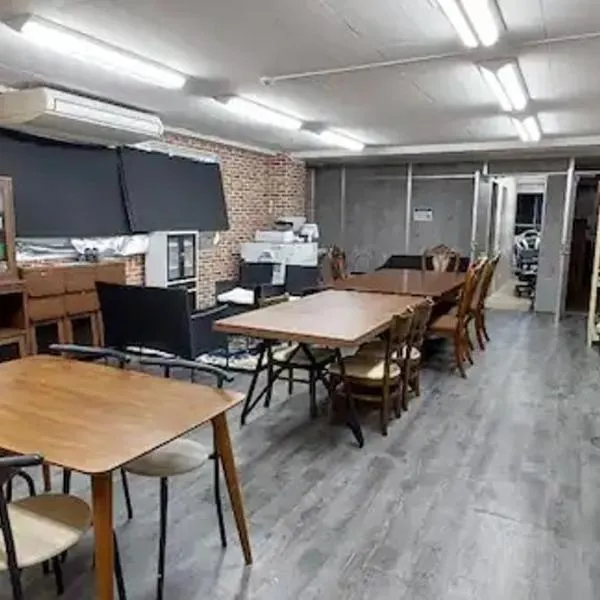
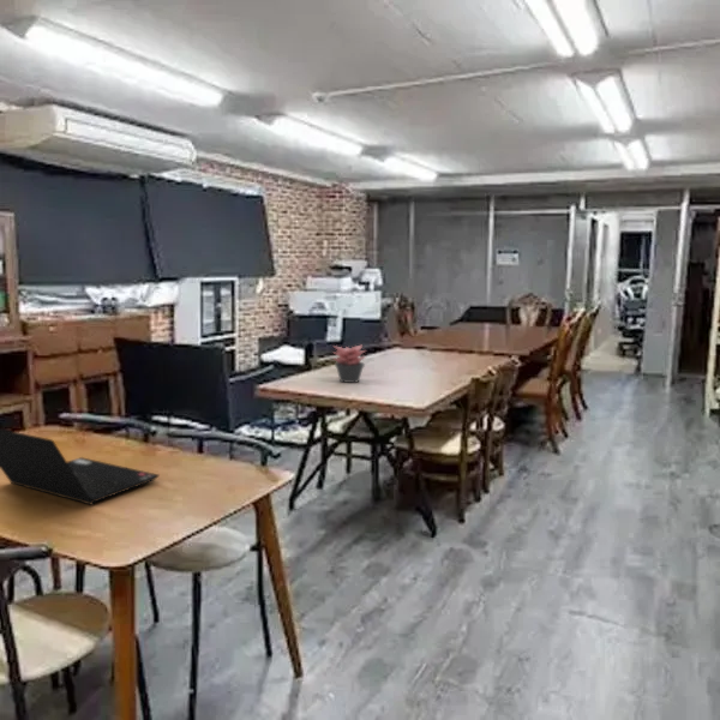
+ laptop computer (64, 457)
+ succulent plant (349, 364)
